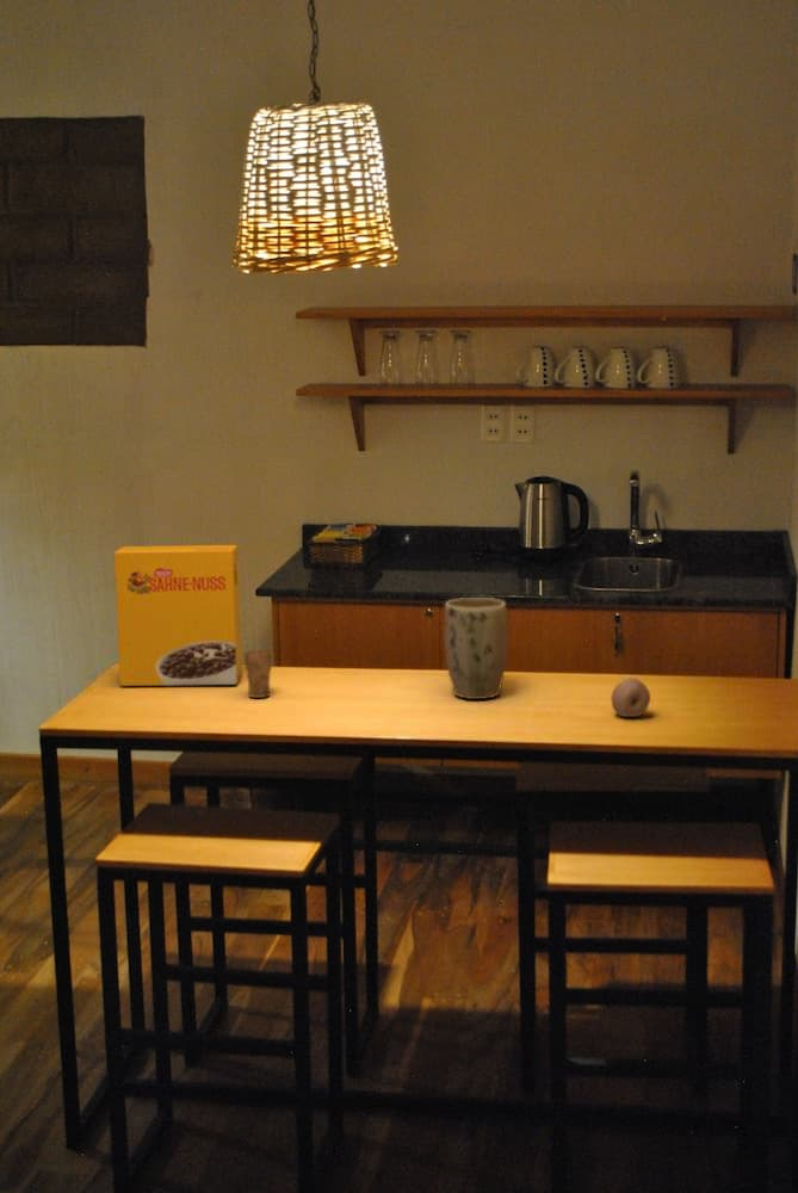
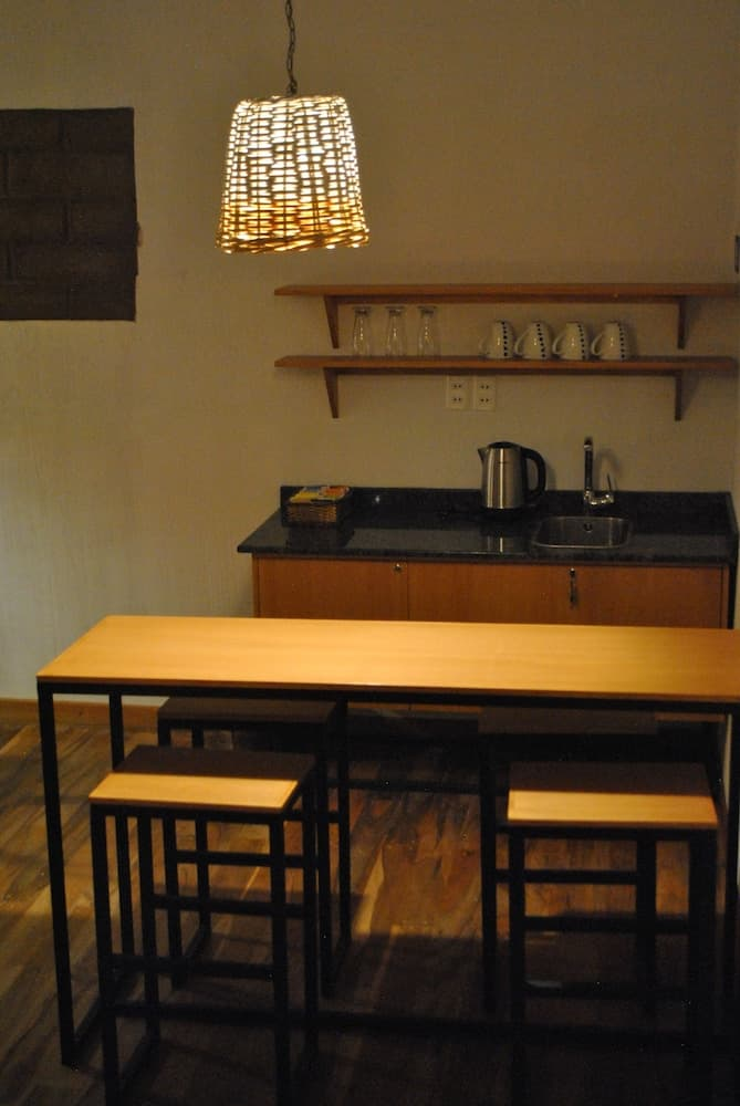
- fruit (630, 697)
- plant pot (476, 648)
- cup (258, 668)
- cereal box (179, 614)
